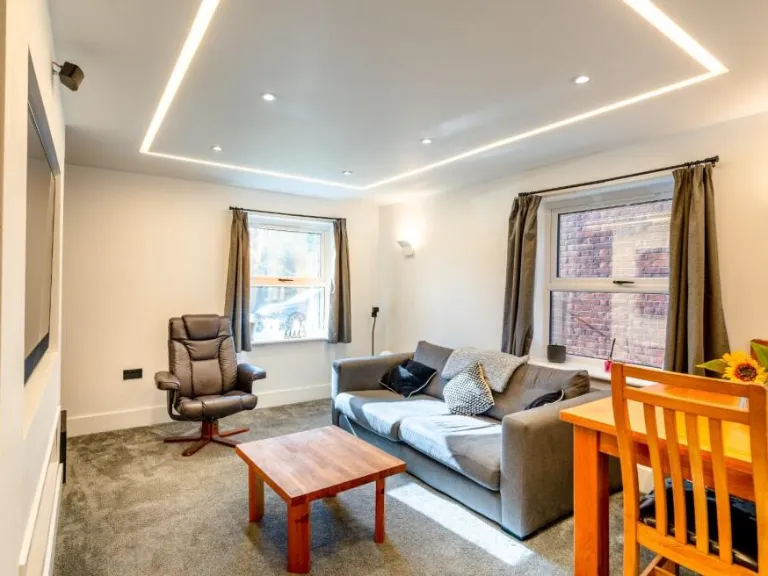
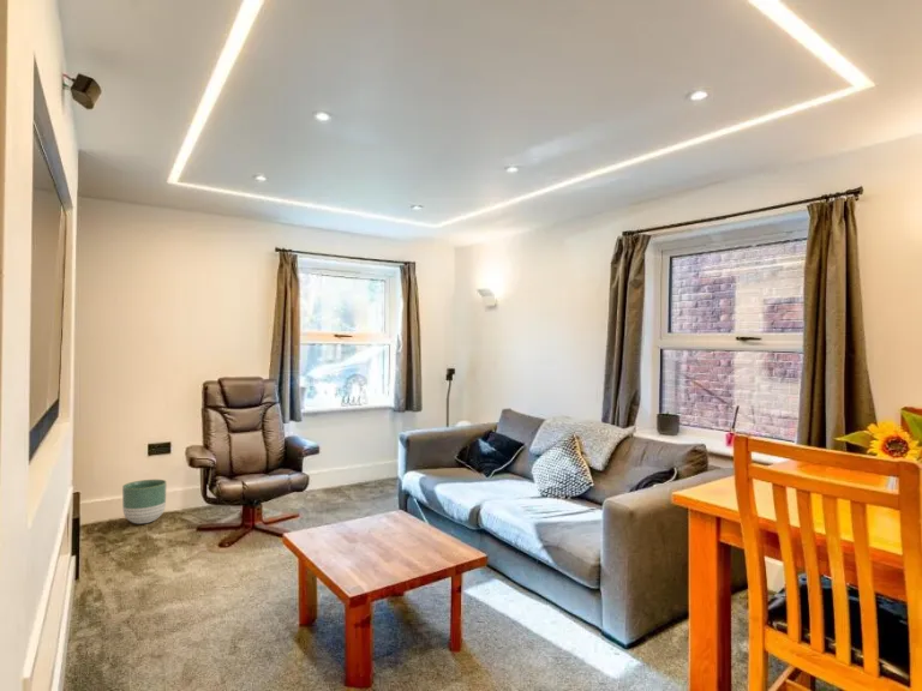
+ planter (144, 503)
